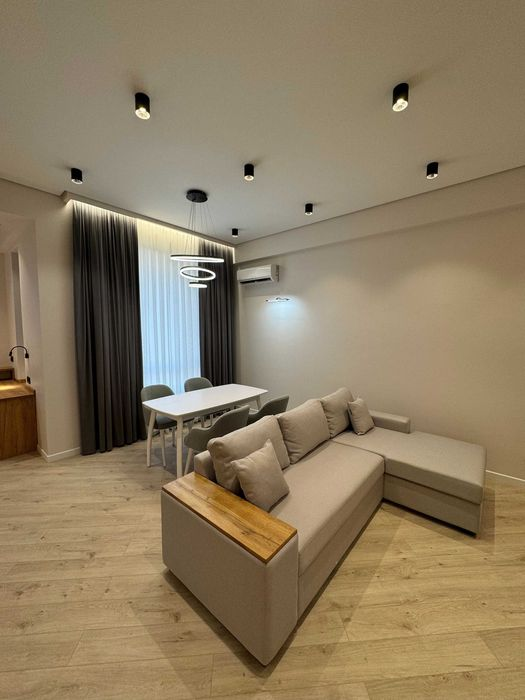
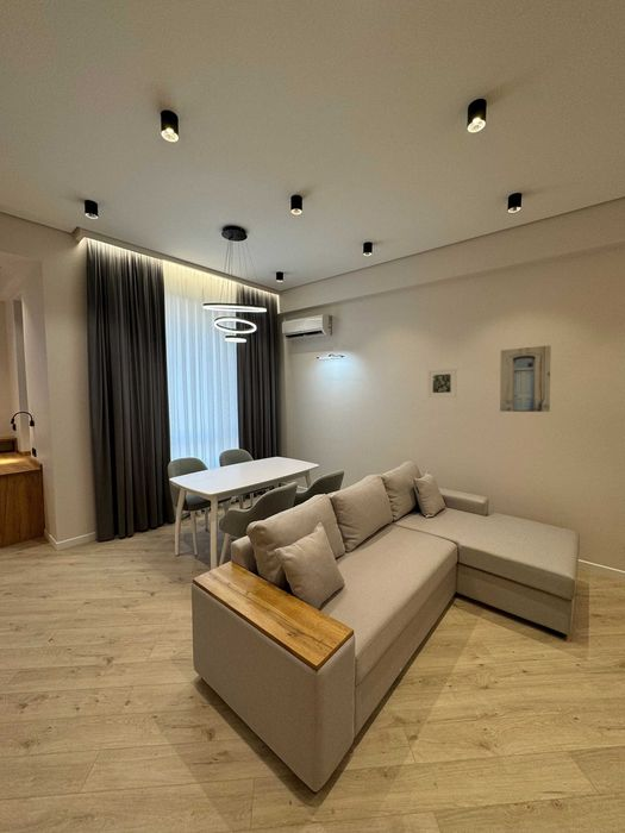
+ wall art (524, 380)
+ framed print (442, 383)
